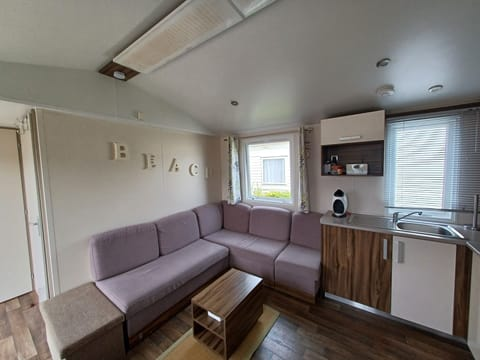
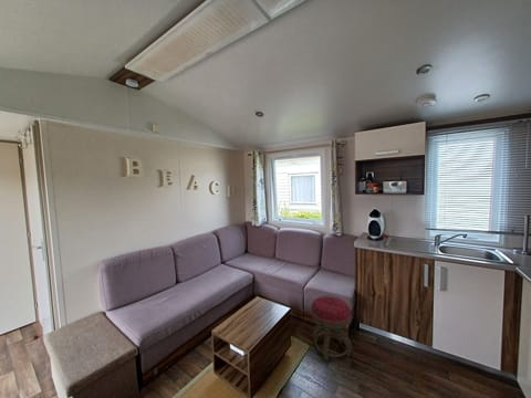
+ stool (331, 325)
